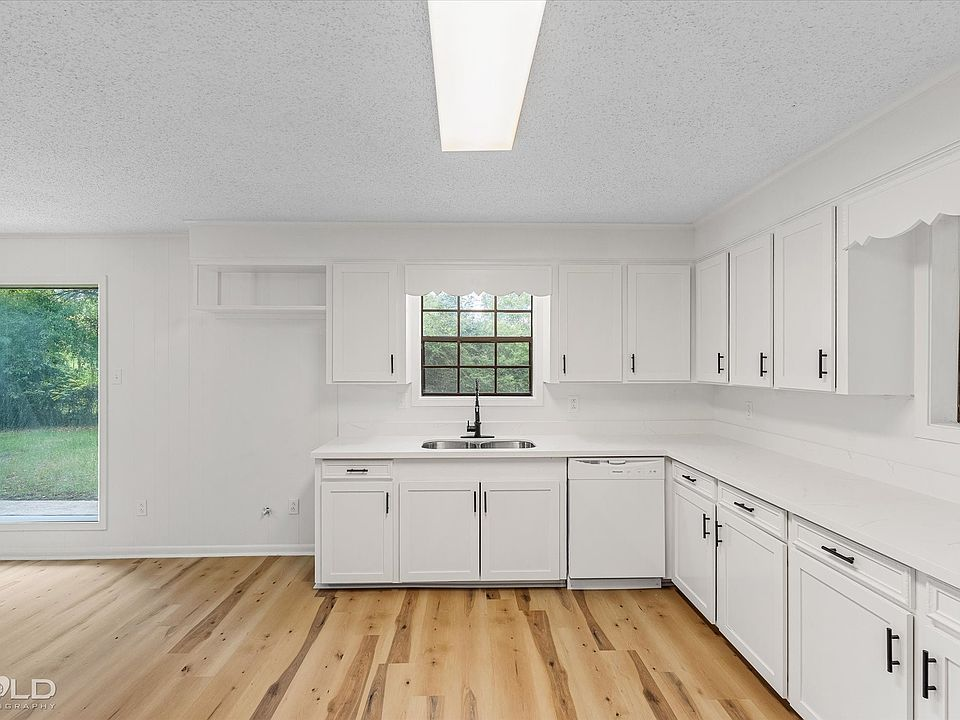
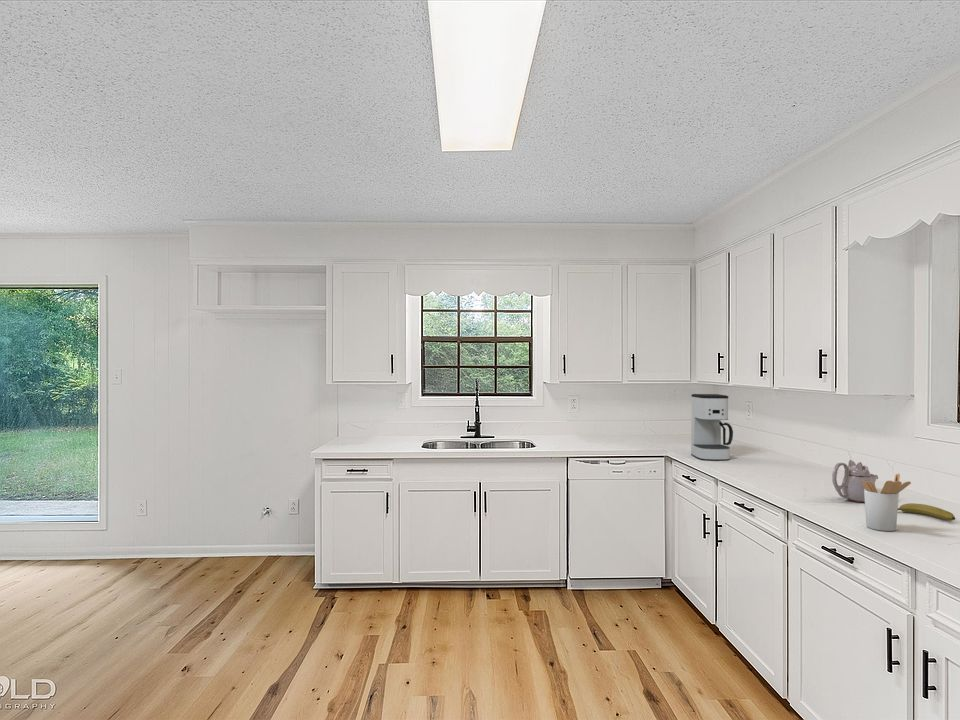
+ coffee maker (713, 426)
+ teapot (855, 480)
+ utensil holder (886, 502)
+ fruit (921, 511)
